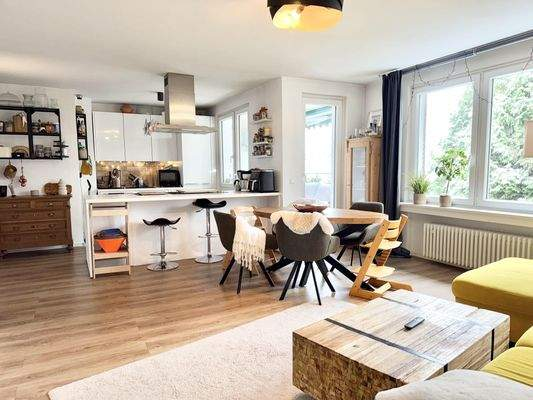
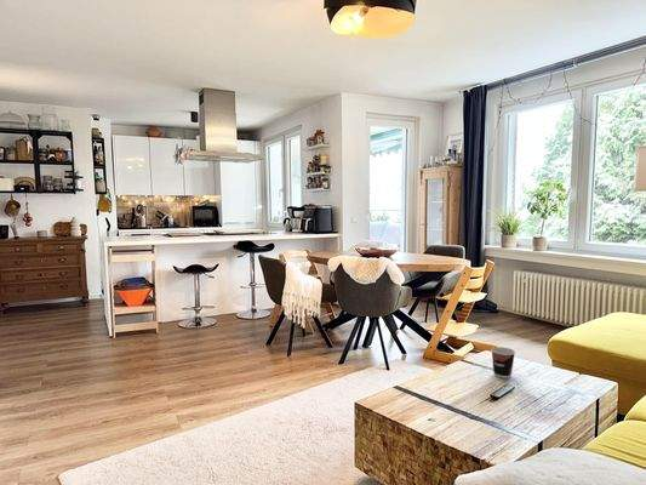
+ cup (502, 363)
